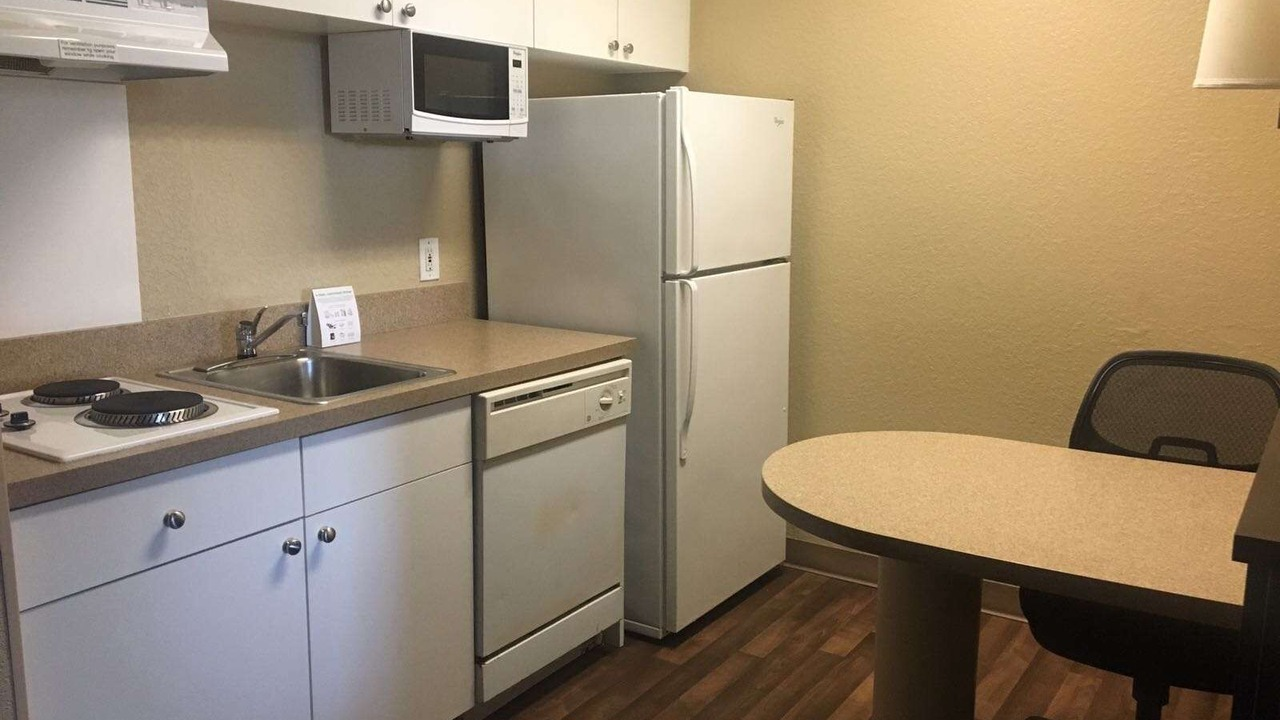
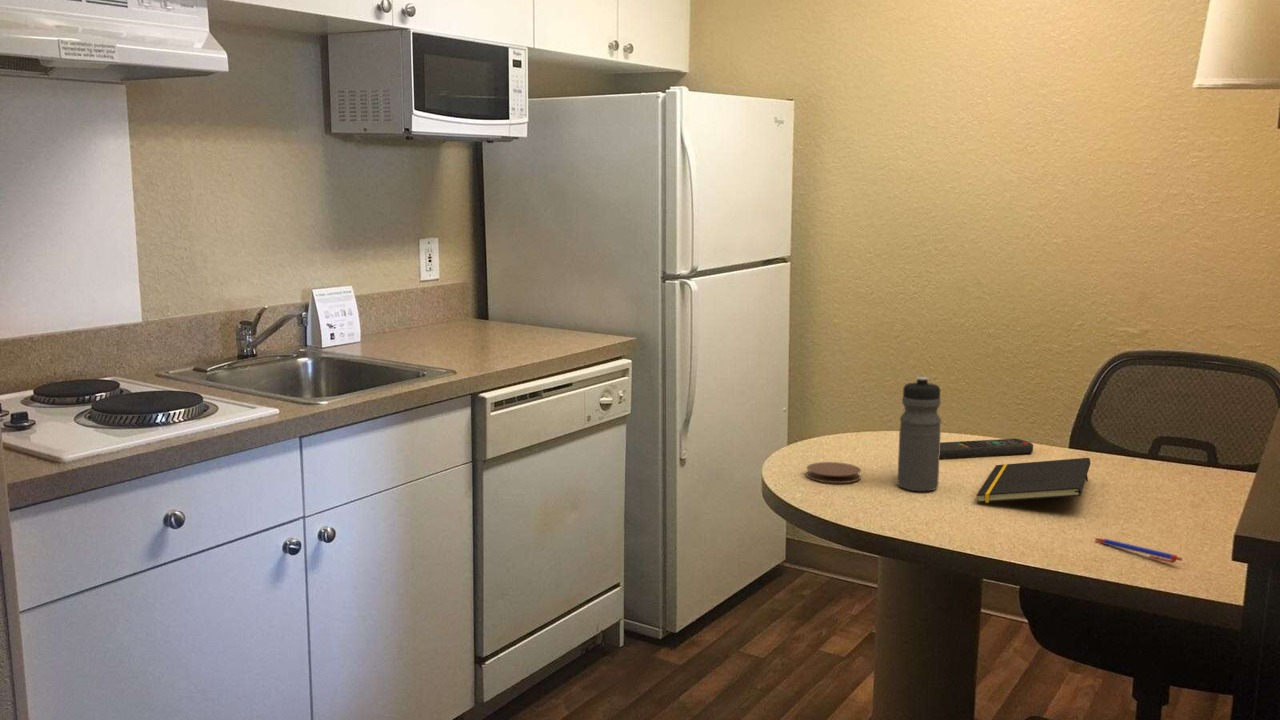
+ notepad (1035, 479)
+ water bottle (919, 432)
+ pen (1135, 548)
+ remote control (977, 447)
+ coaster (833, 472)
